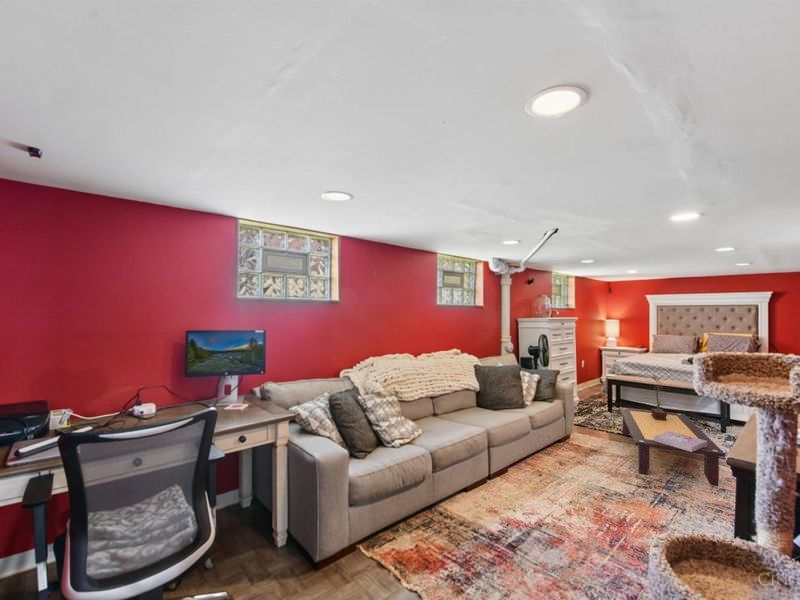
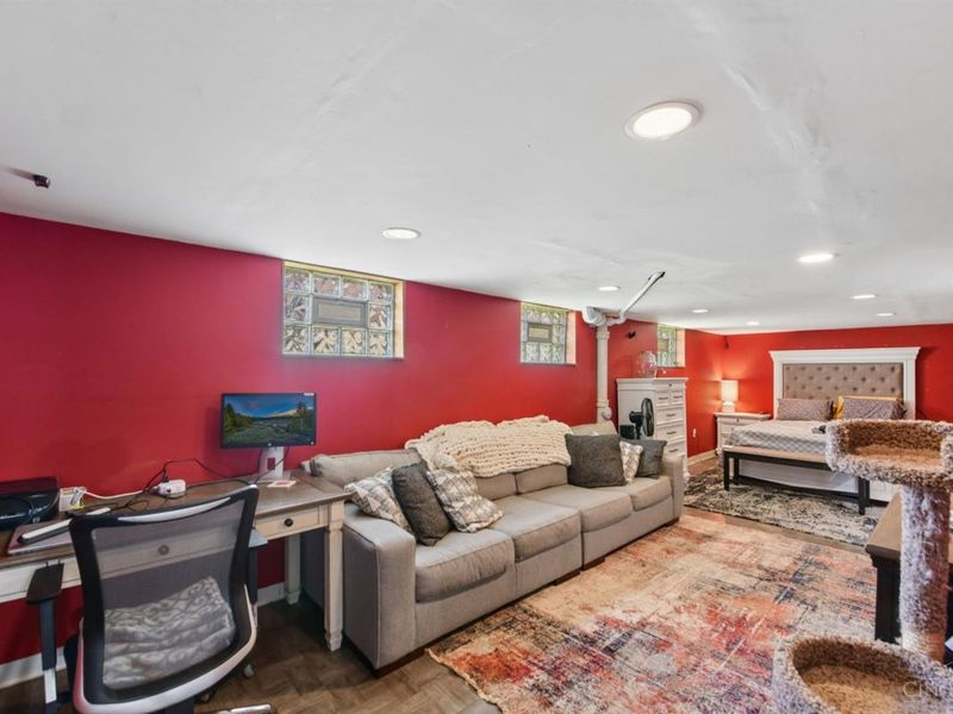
- coffee table (662, 443)
- potted plant (657, 395)
- decorative box (680, 439)
